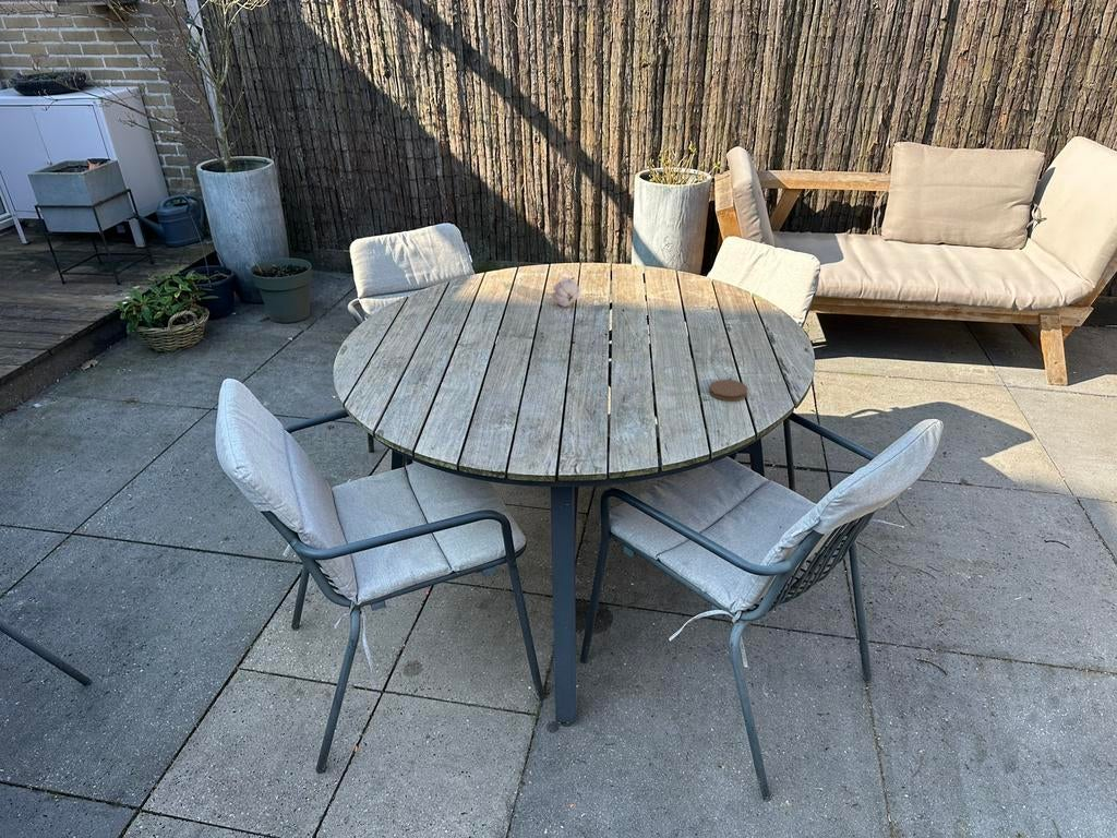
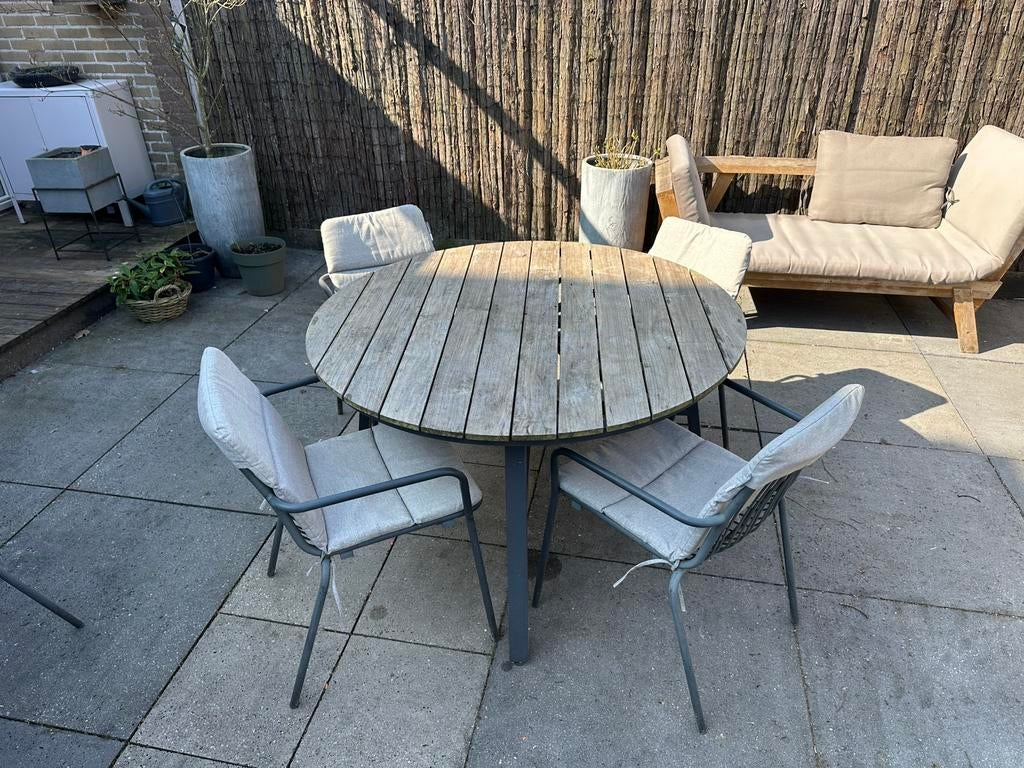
- flower (566, 290)
- coaster (728, 390)
